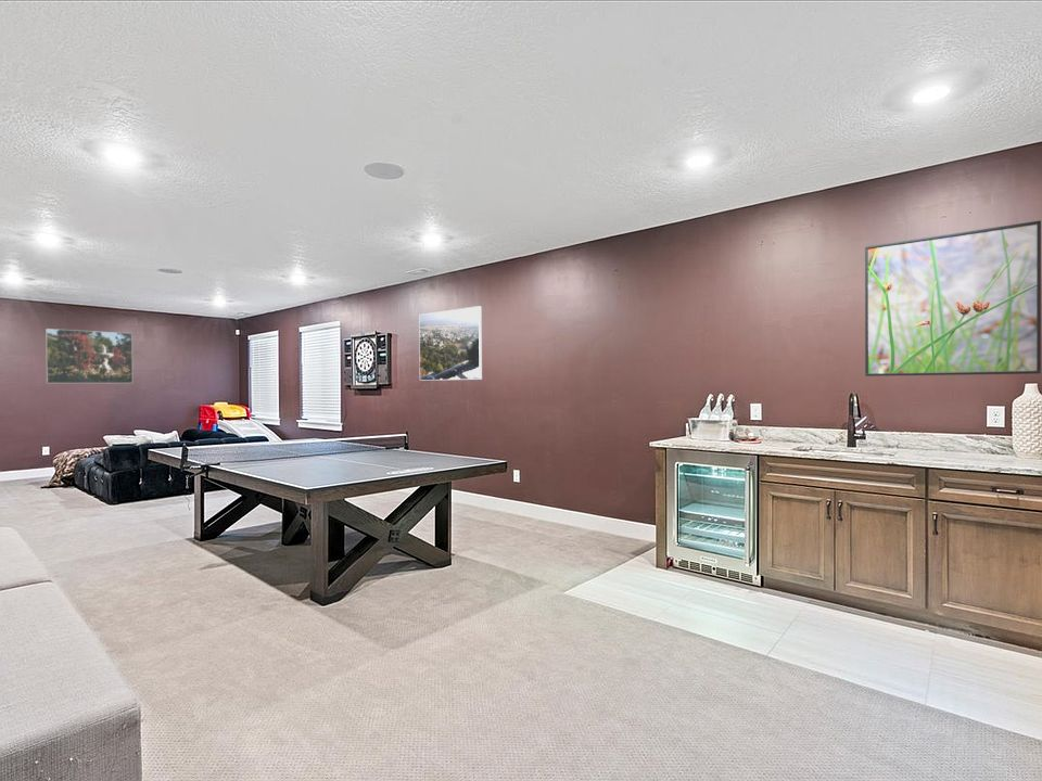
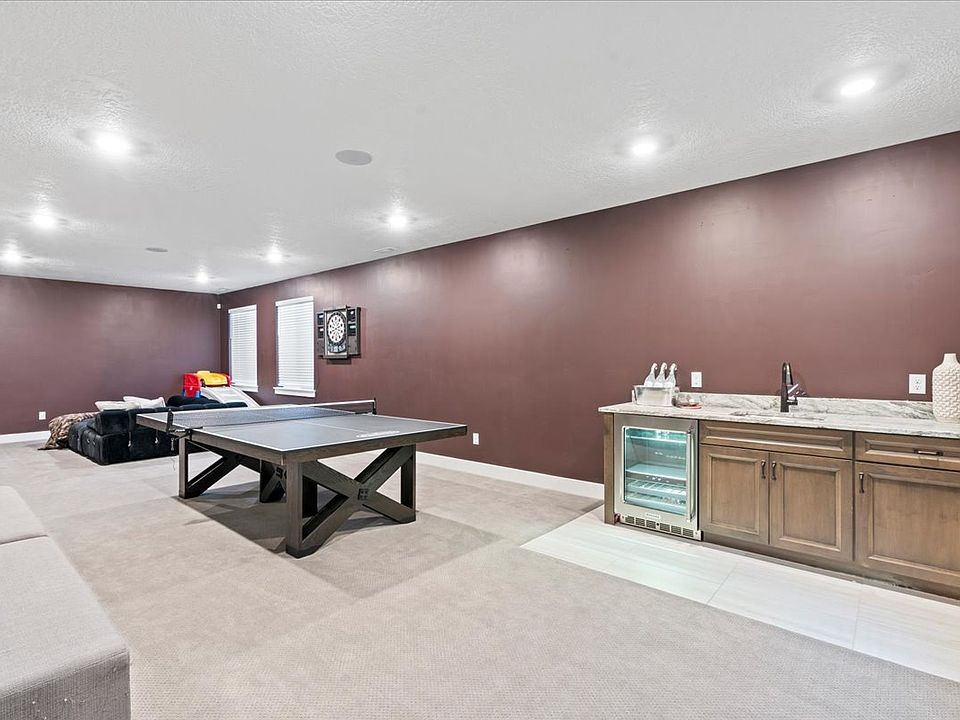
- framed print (945, 305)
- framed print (448, 345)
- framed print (91, 357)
